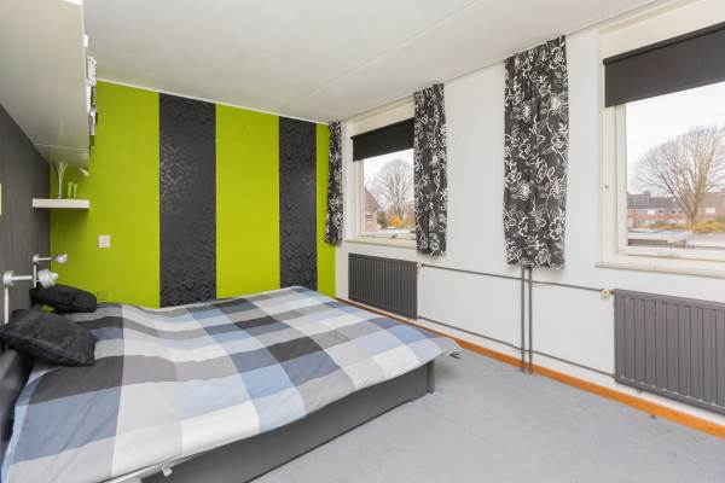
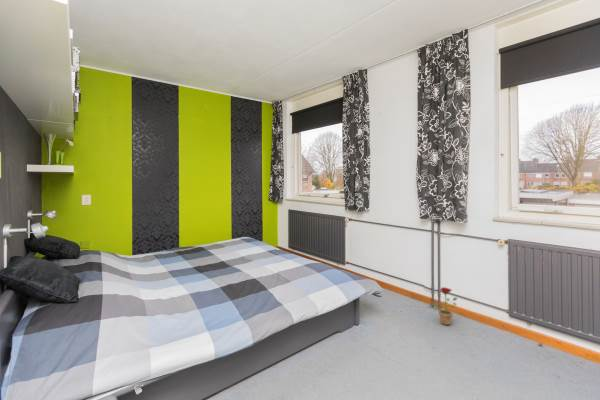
+ decorative plant (445, 304)
